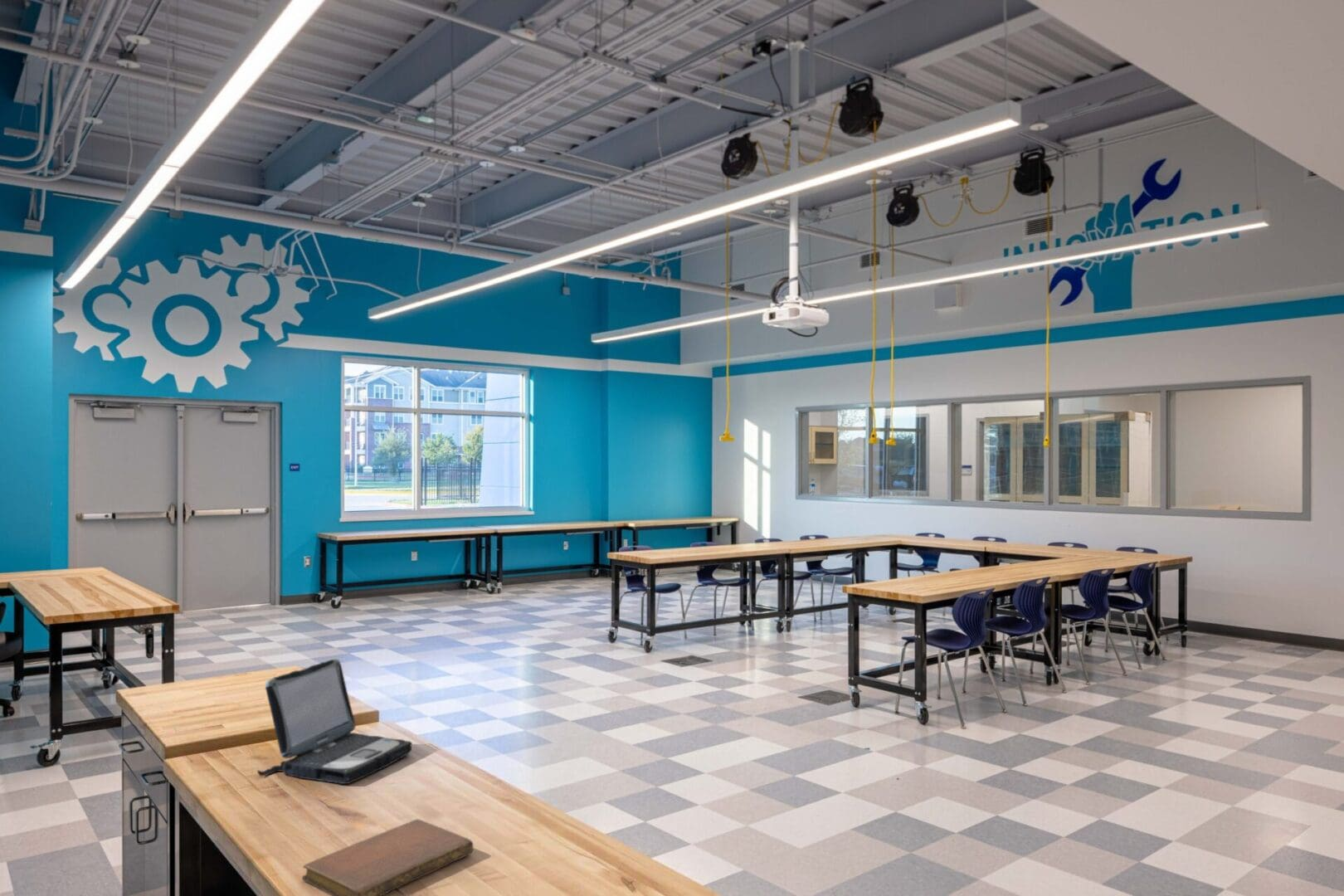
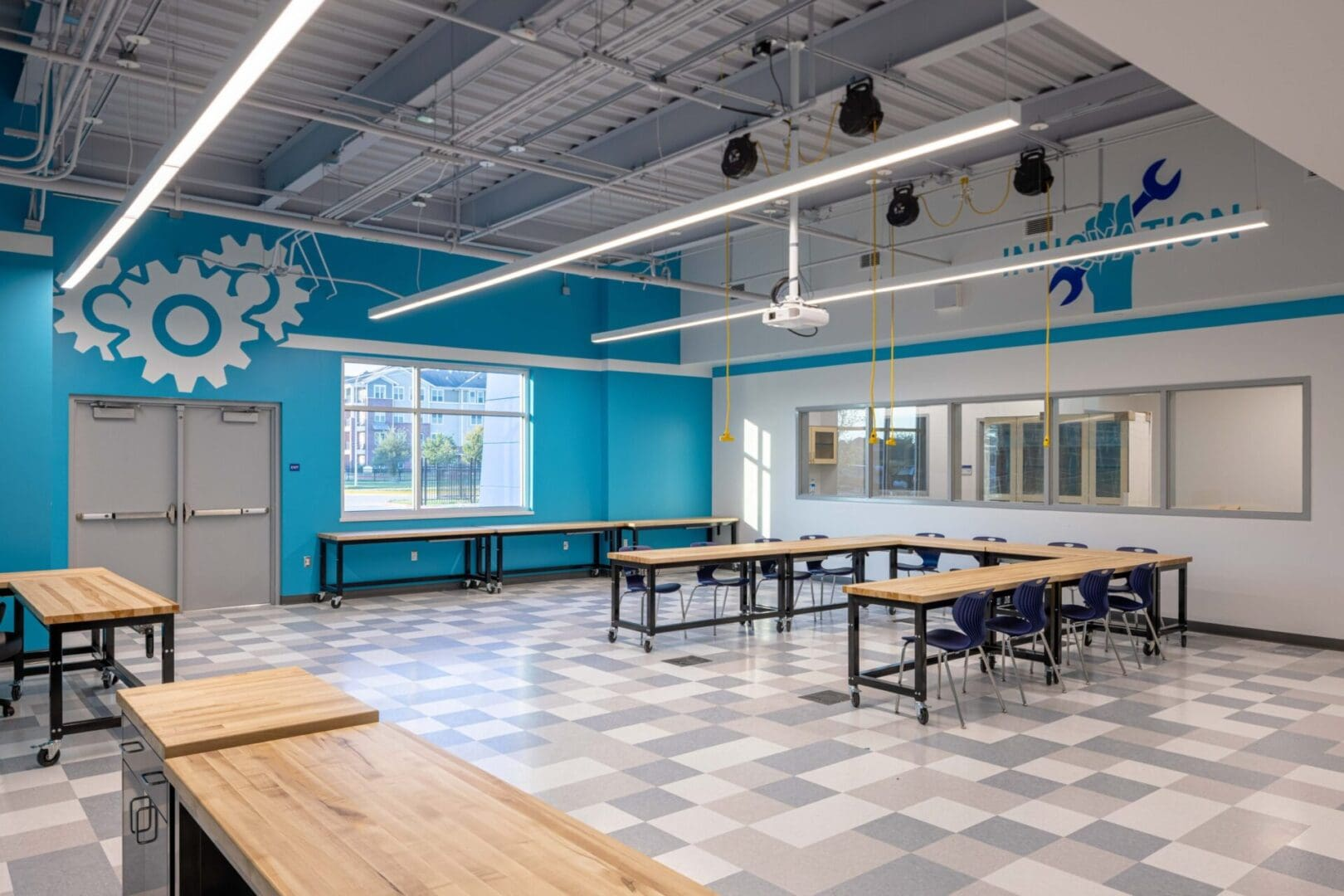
- laptop (337, 717)
- notebook (390, 859)
